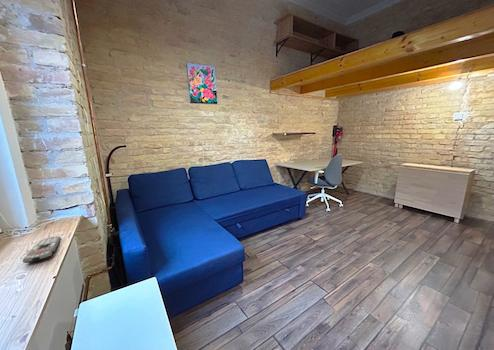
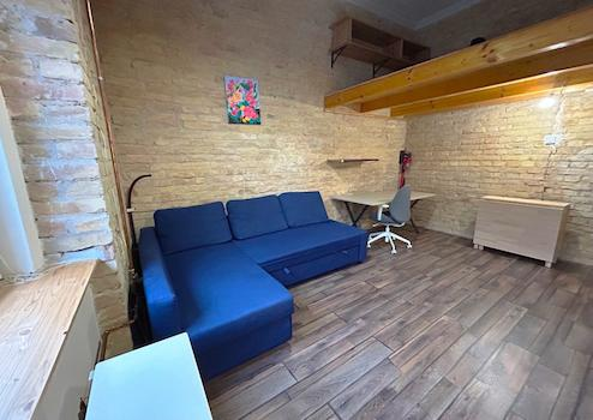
- remote control (44, 248)
